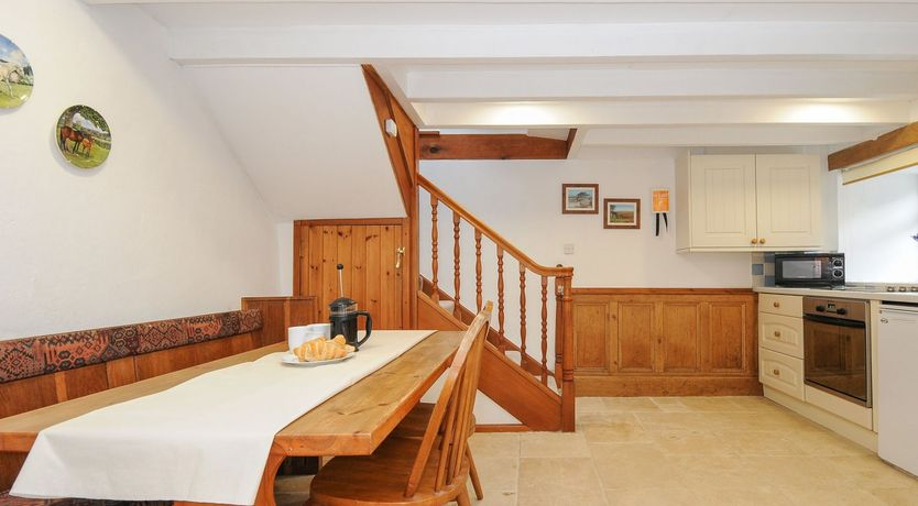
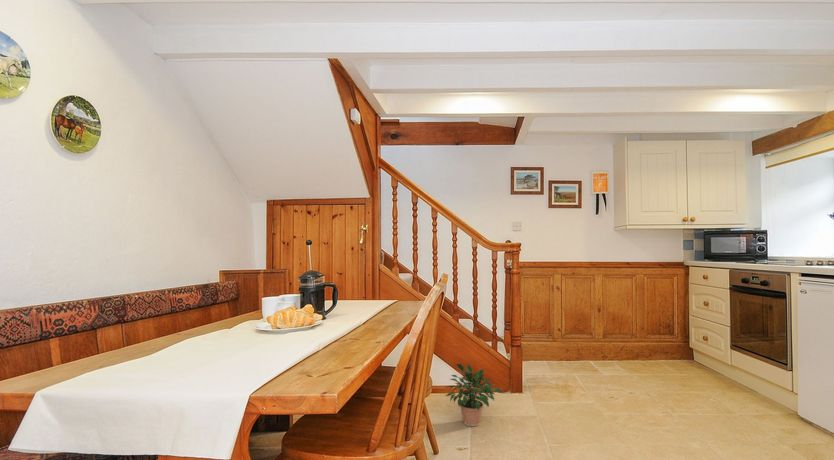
+ potted plant (475, 394)
